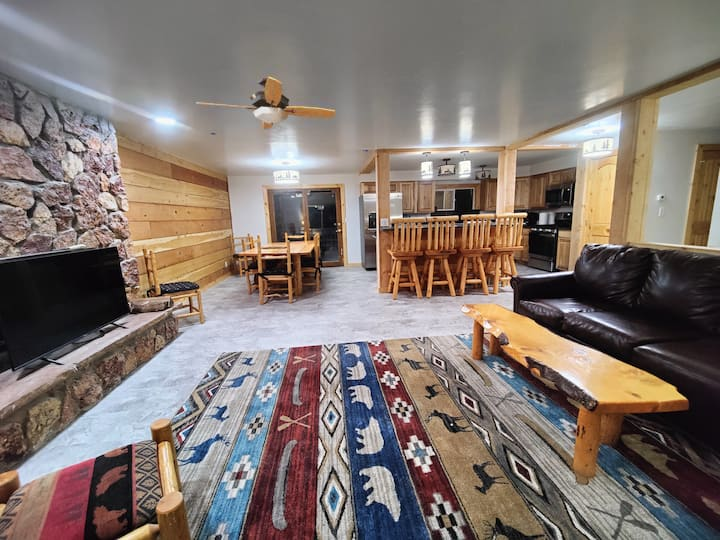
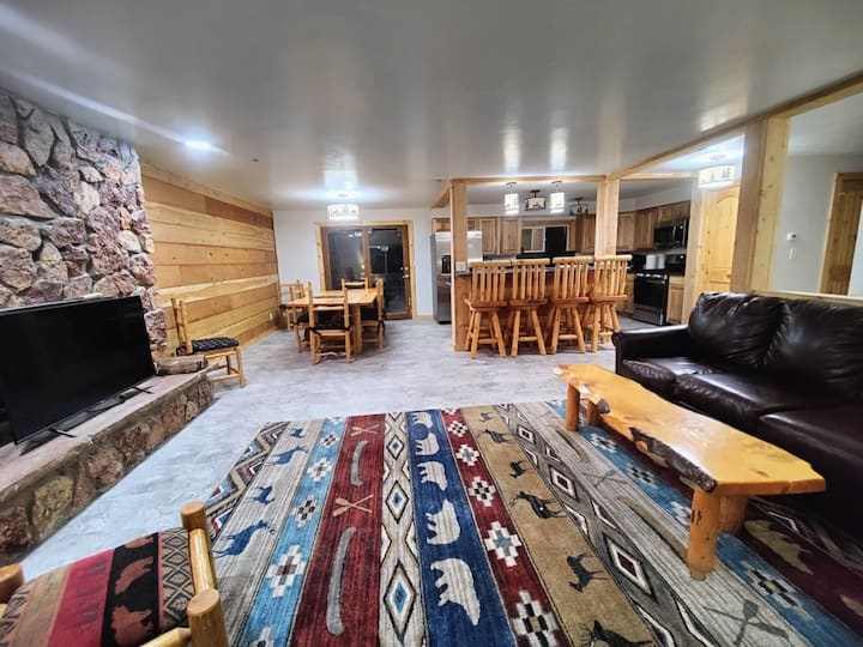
- ceiling fan (270, 104)
